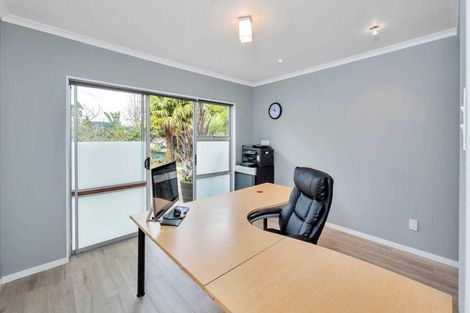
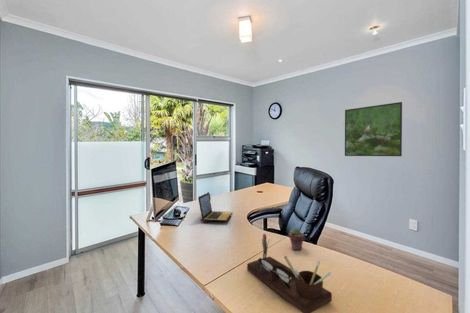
+ desk organizer (286, 266)
+ laptop (217, 211)
+ potted succulent (296, 238)
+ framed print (371, 131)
